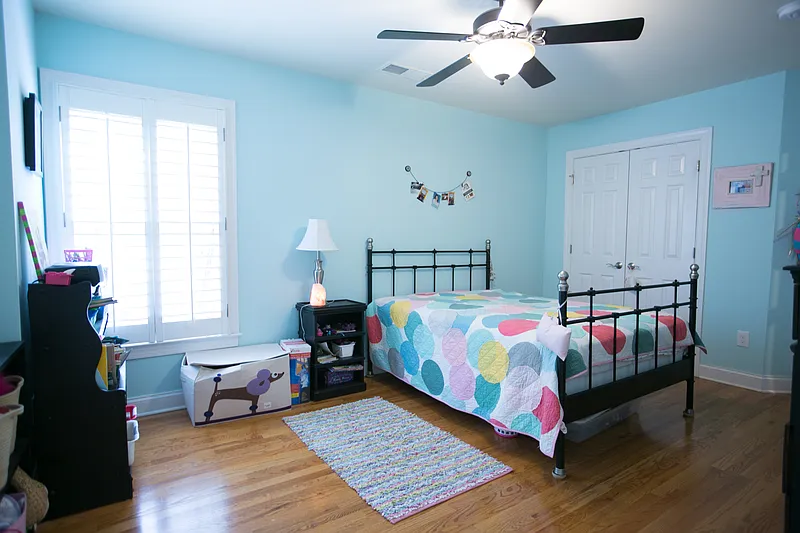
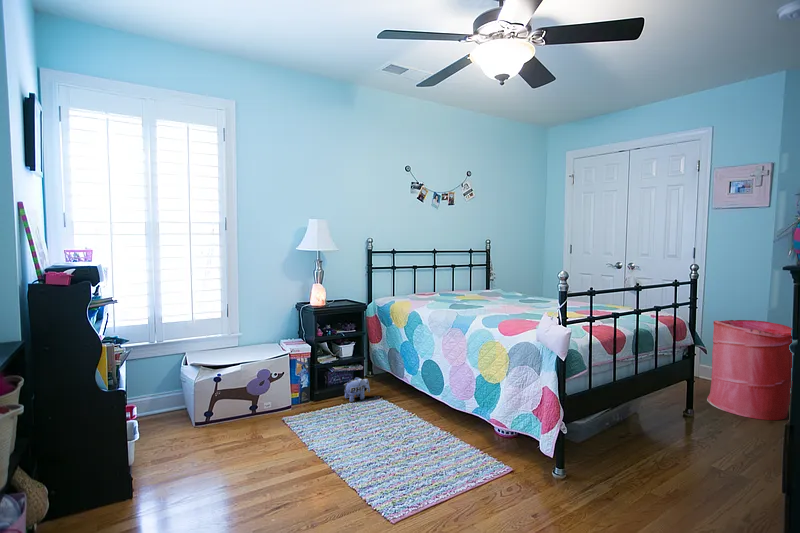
+ plush toy (356, 388)
+ laundry hamper (751, 365)
